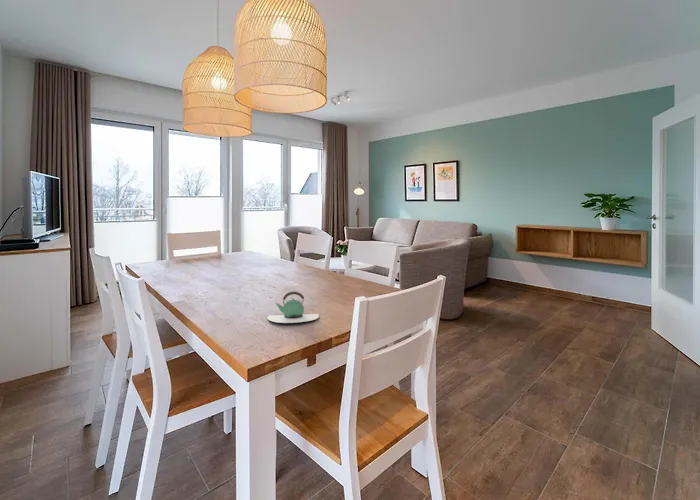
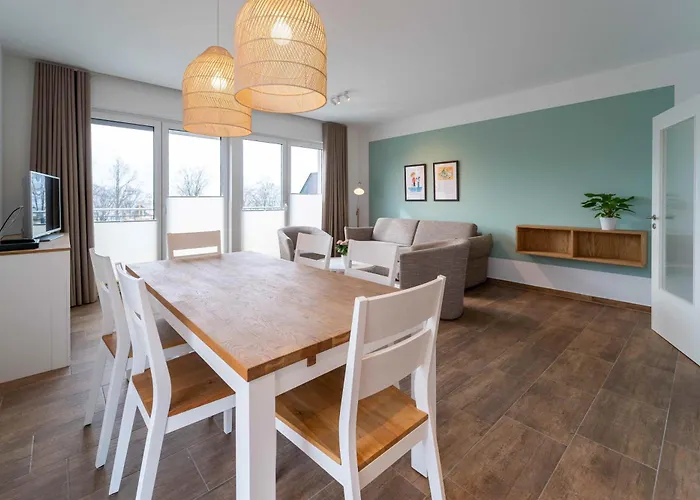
- teapot (293, 304)
